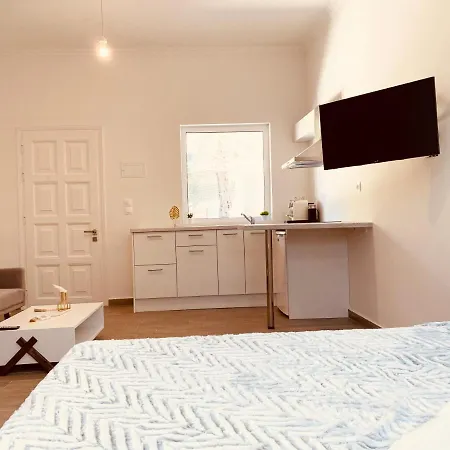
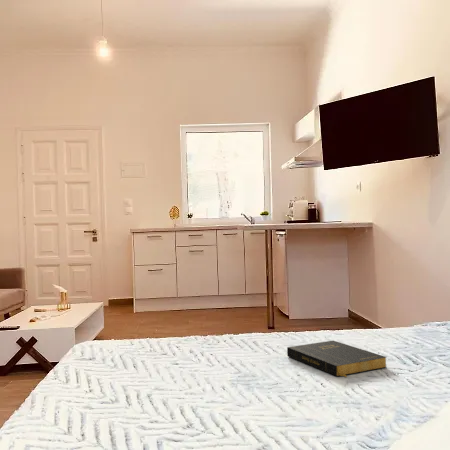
+ book (336, 357)
